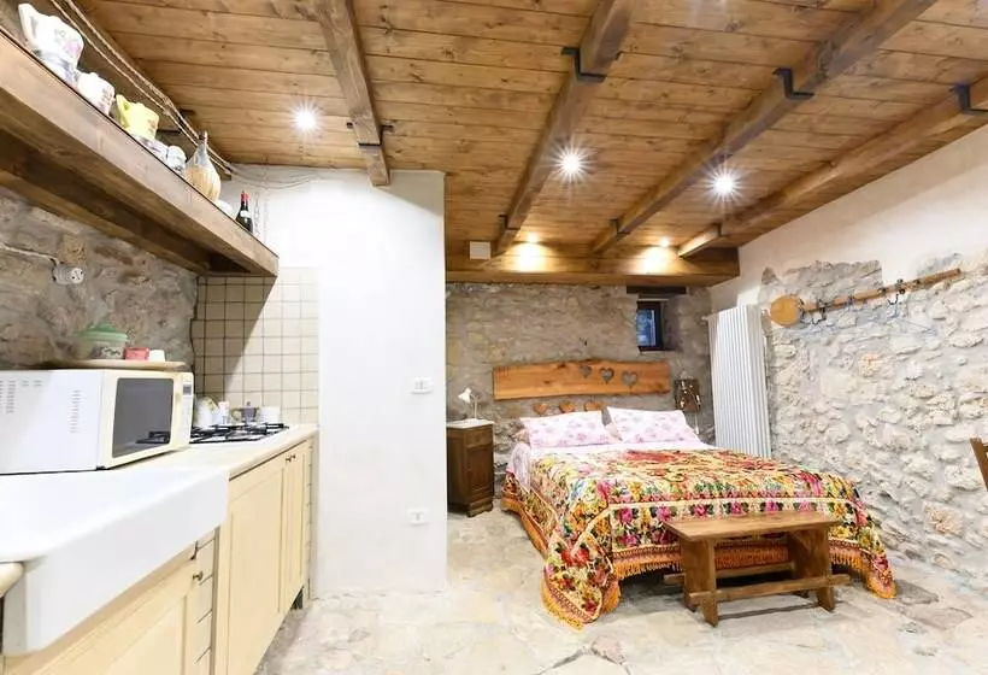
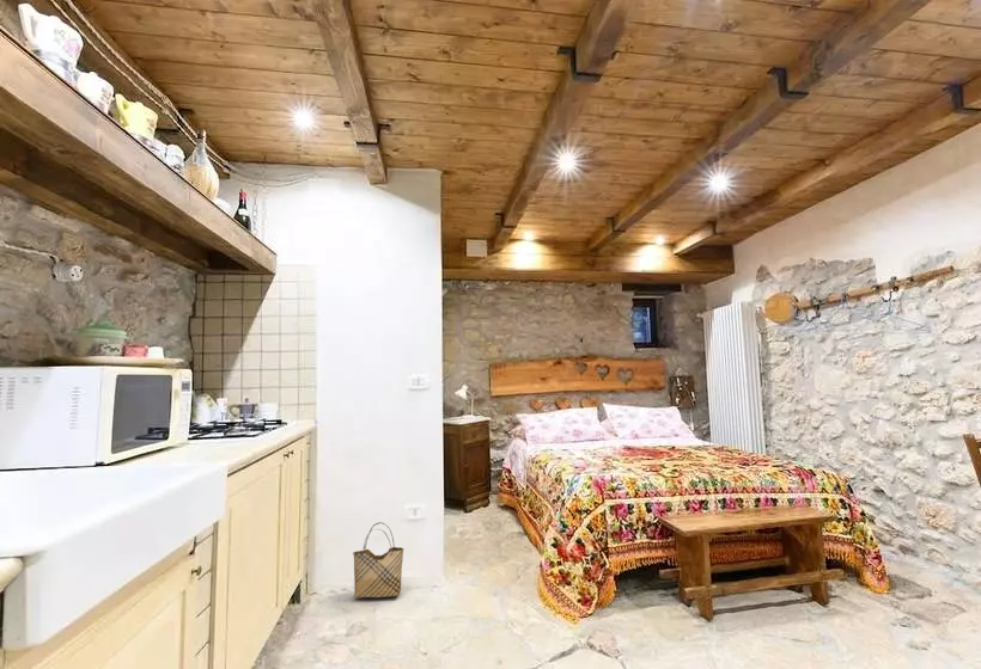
+ woven basket (378, 559)
